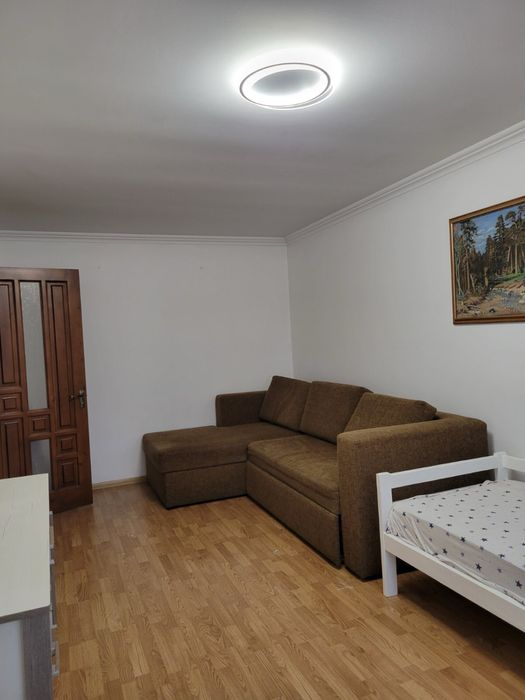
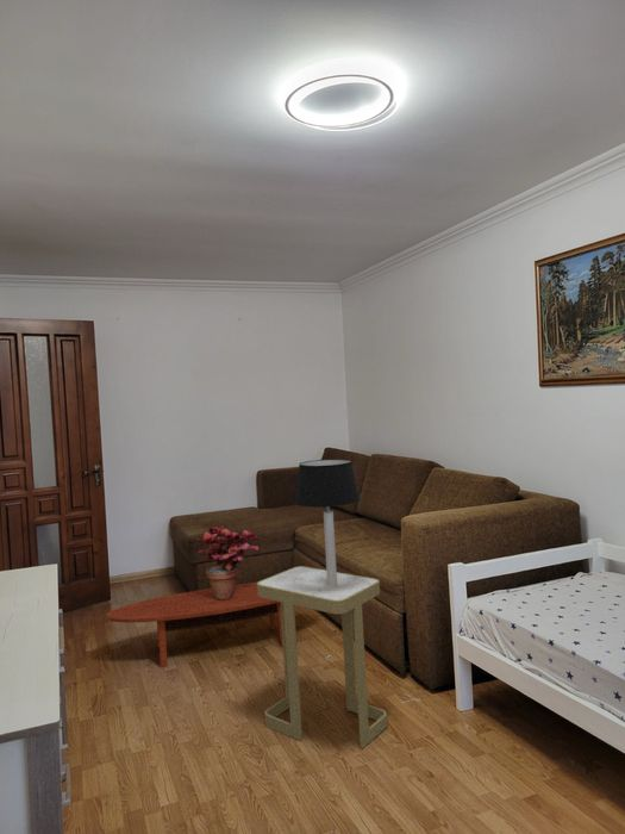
+ potted plant (226, 561)
+ table lamp (329, 523)
+ side table (343, 646)
+ coffee table (220, 622)
